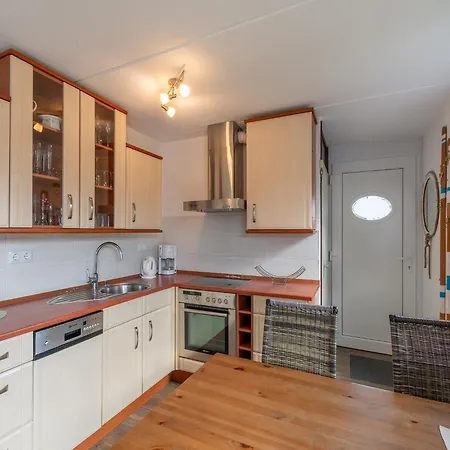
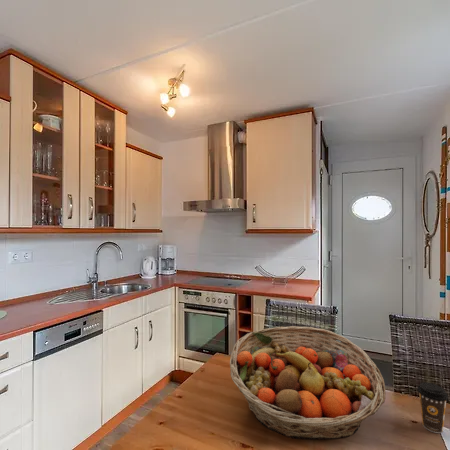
+ coffee cup (432, 407)
+ fruit basket (302, 375)
